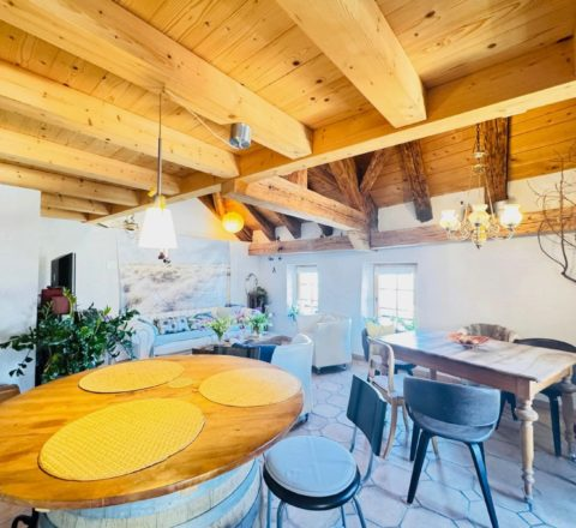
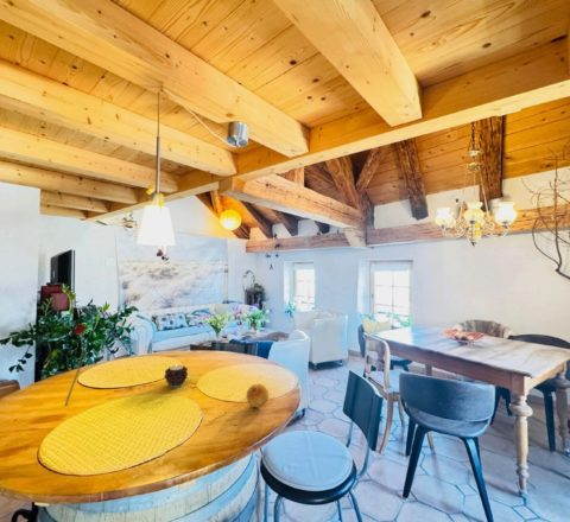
+ candle (176, 374)
+ fruit (256, 395)
+ flower (78, 364)
